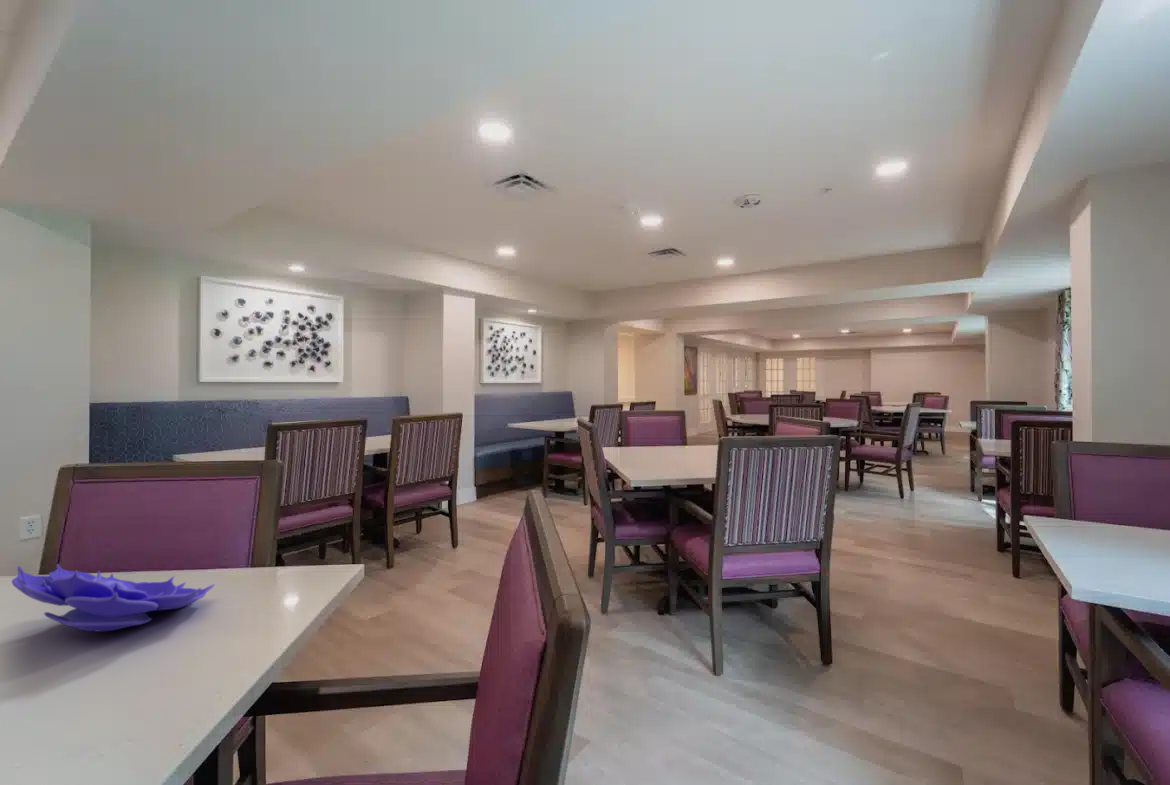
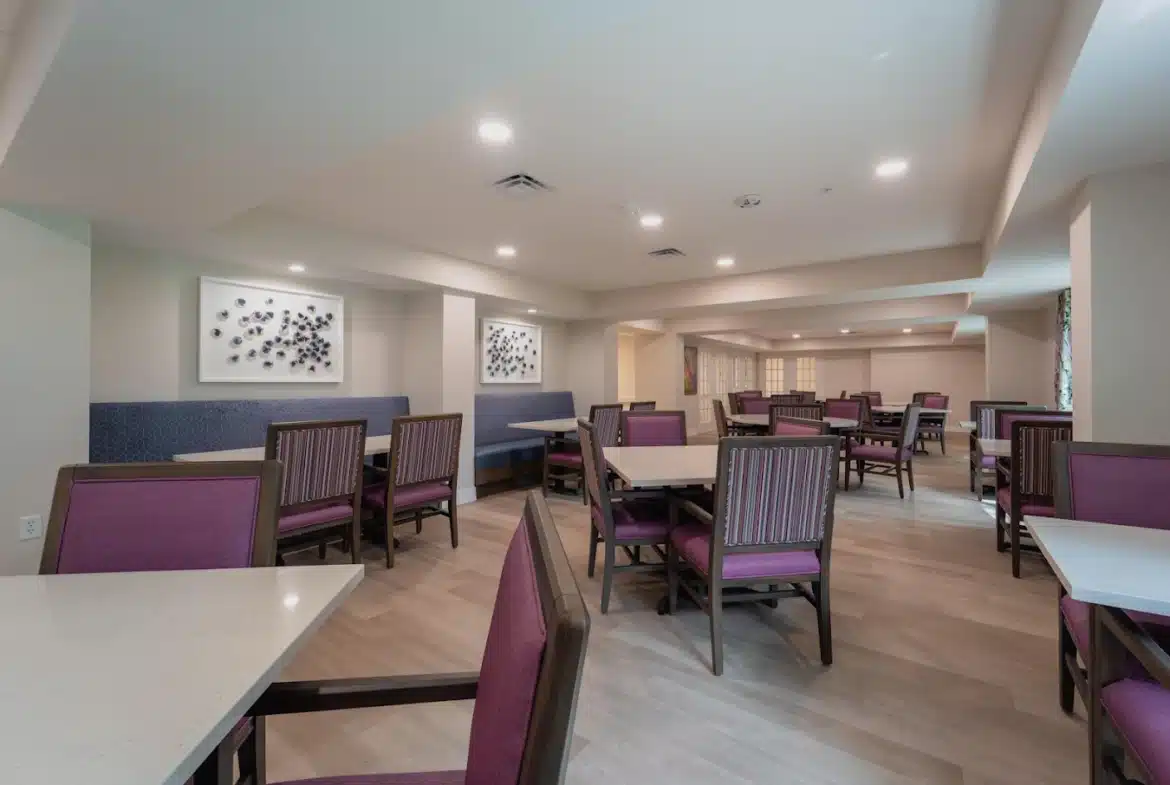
- decorative bowl (125, 586)
